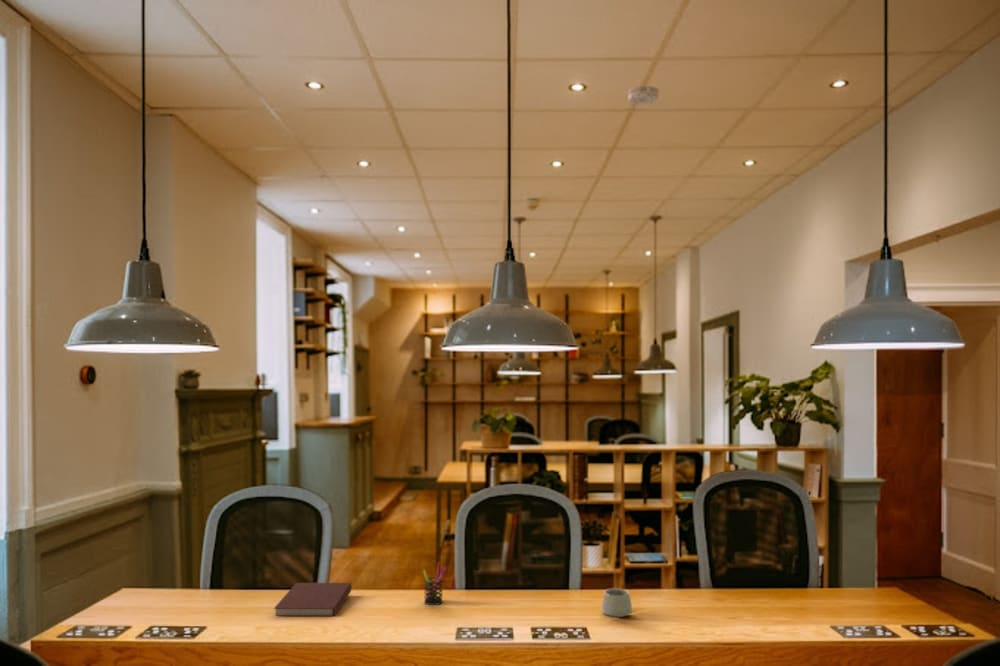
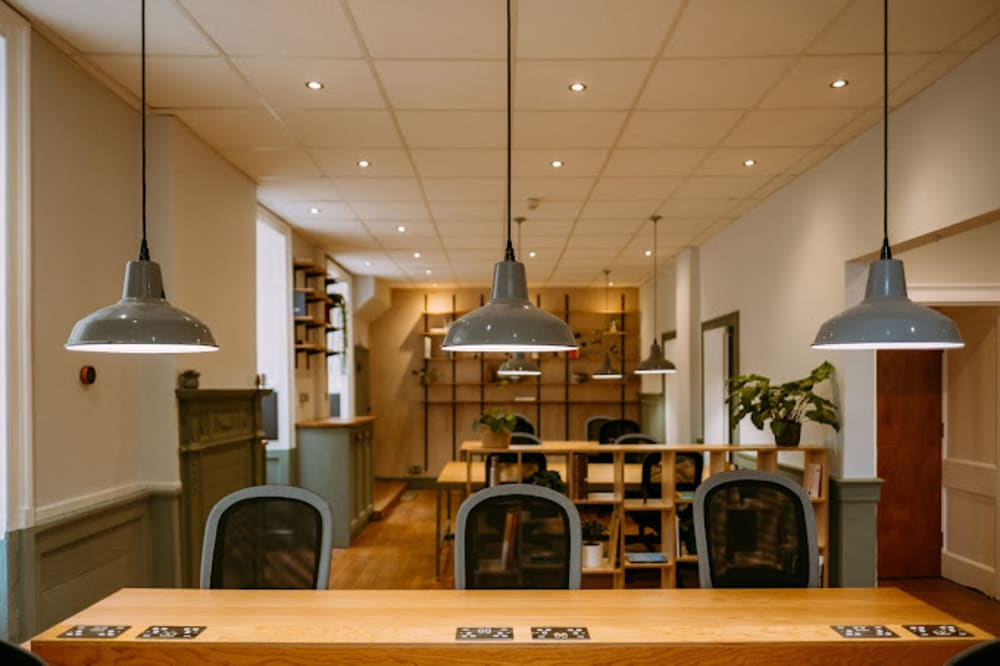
- mug (616, 601)
- smoke detector (643, 94)
- notebook (314, 599)
- pen holder (432, 582)
